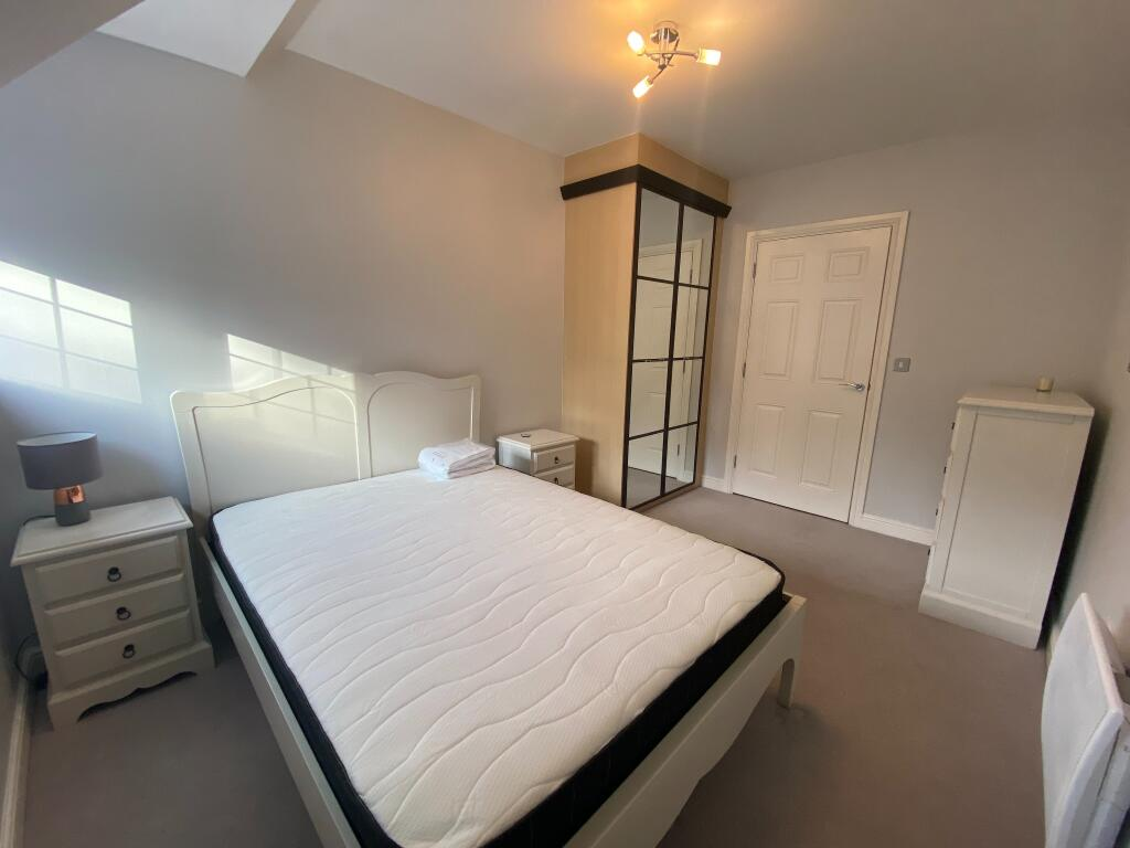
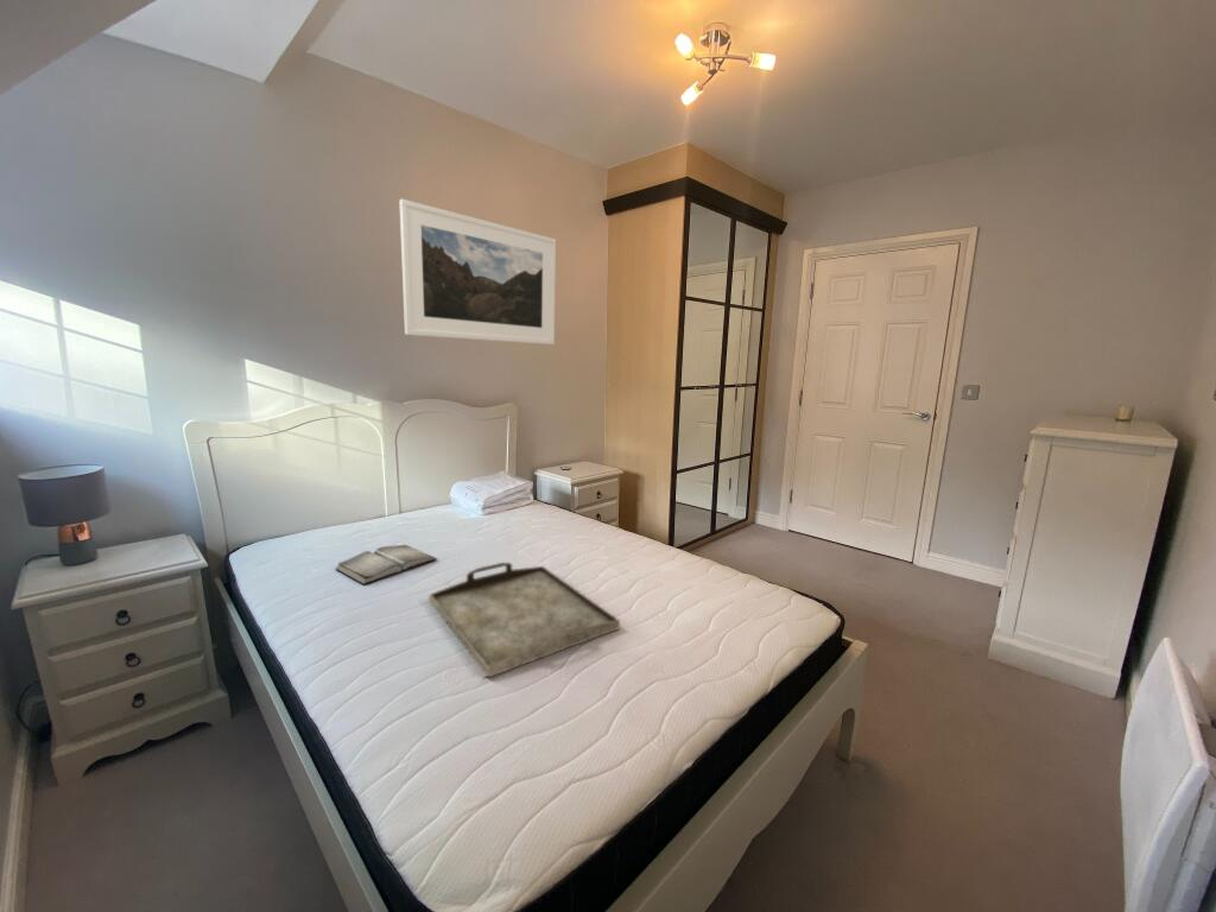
+ hardback book (387, 559)
+ serving tray (520, 603)
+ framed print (487, 281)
